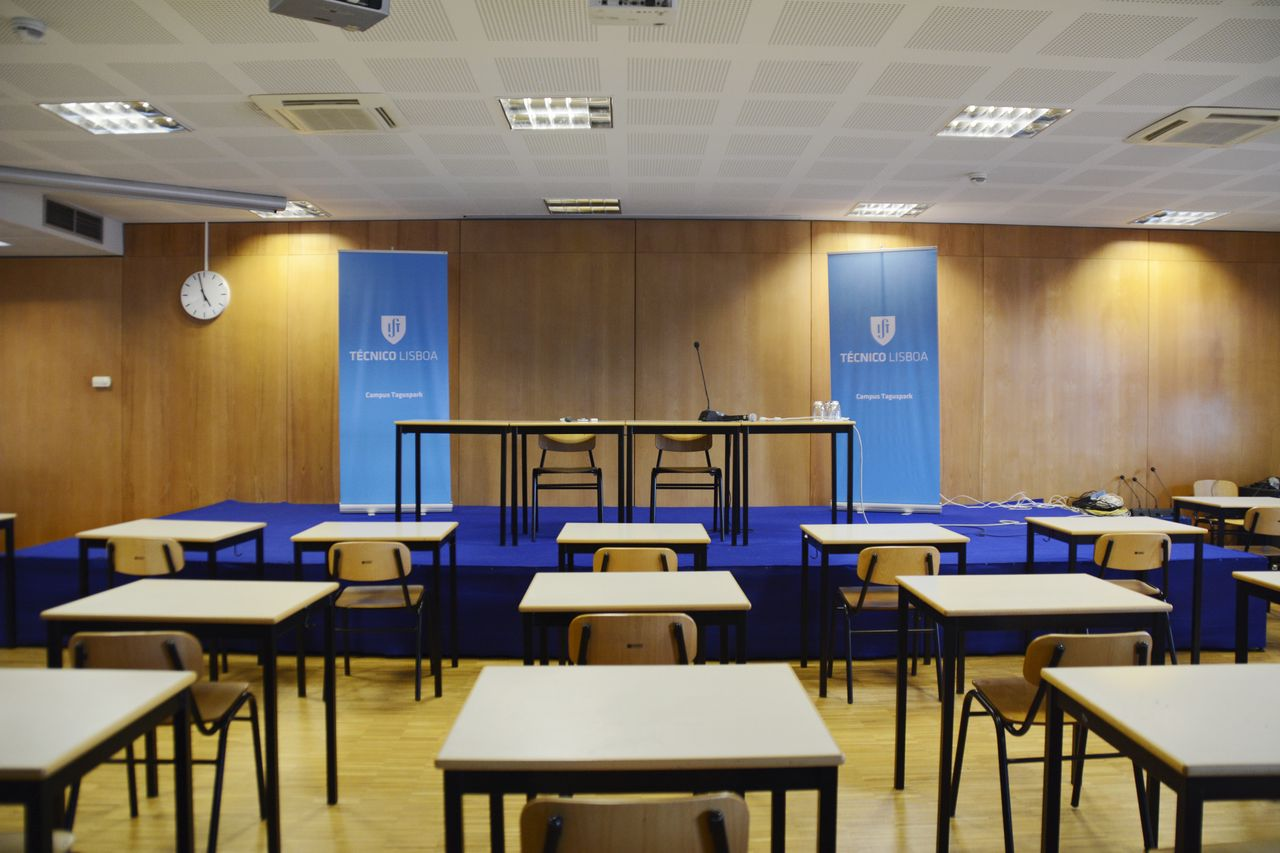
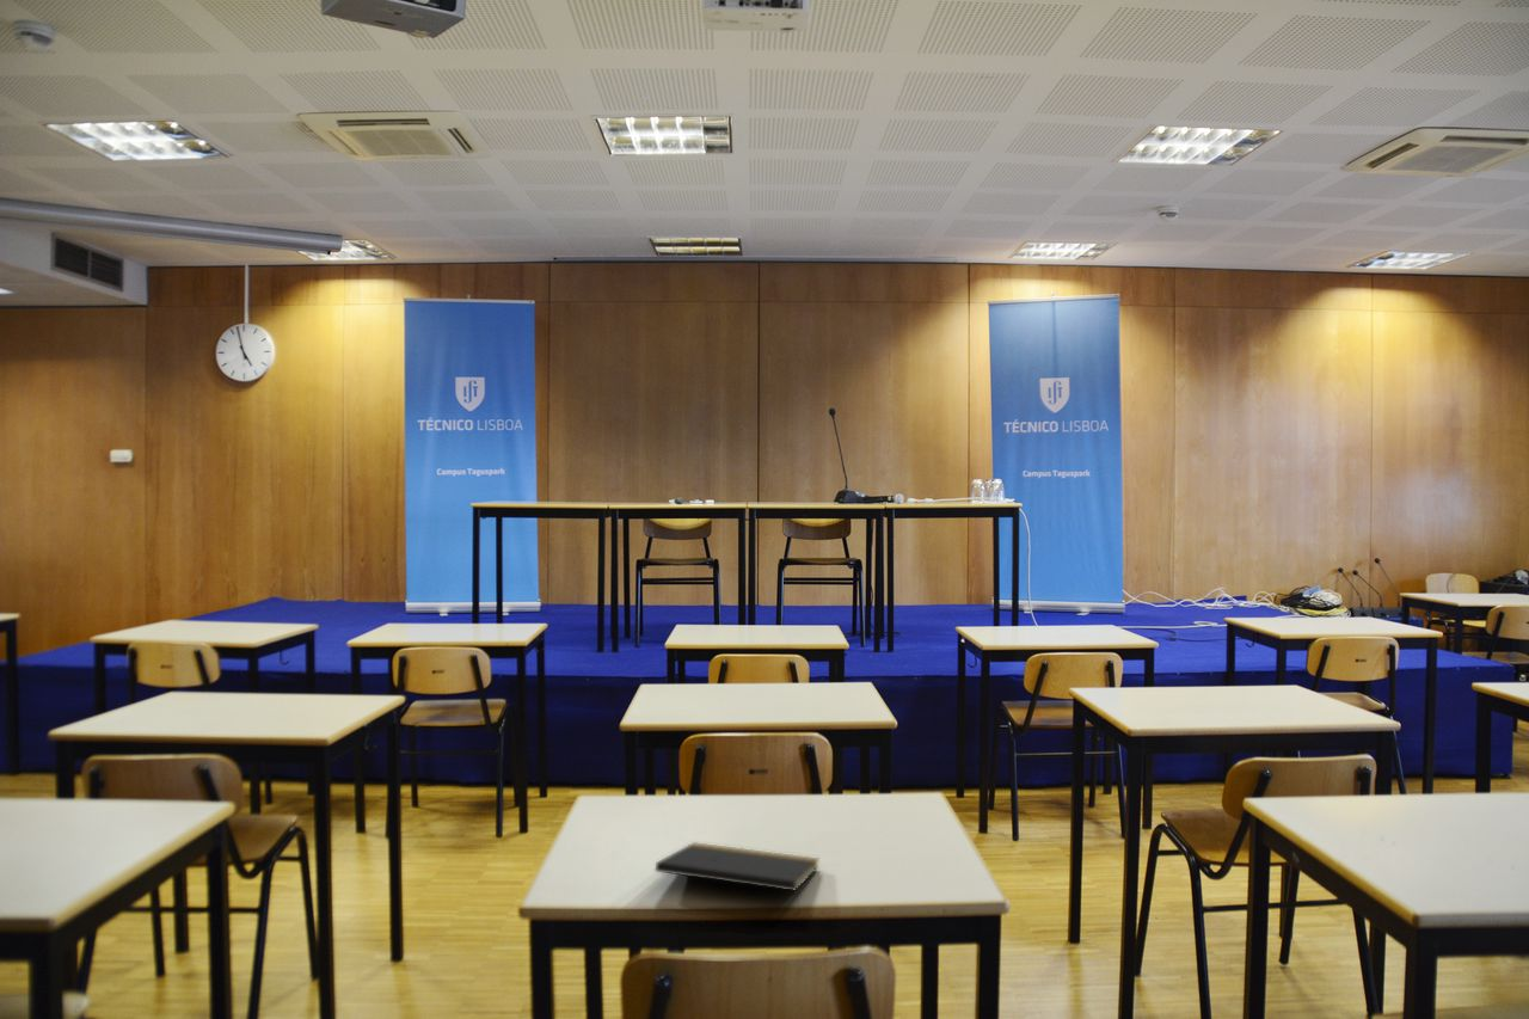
+ notepad (739, 865)
